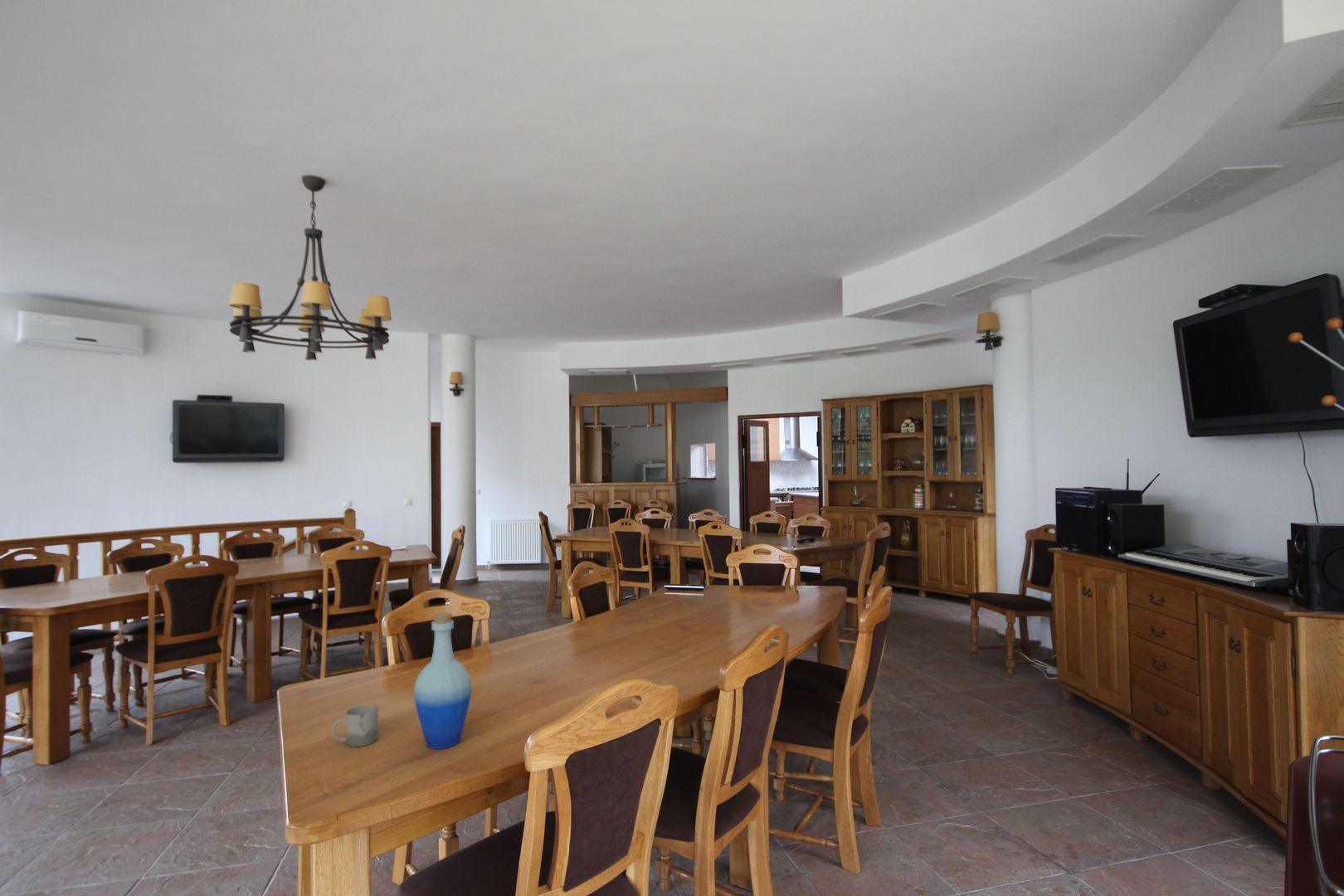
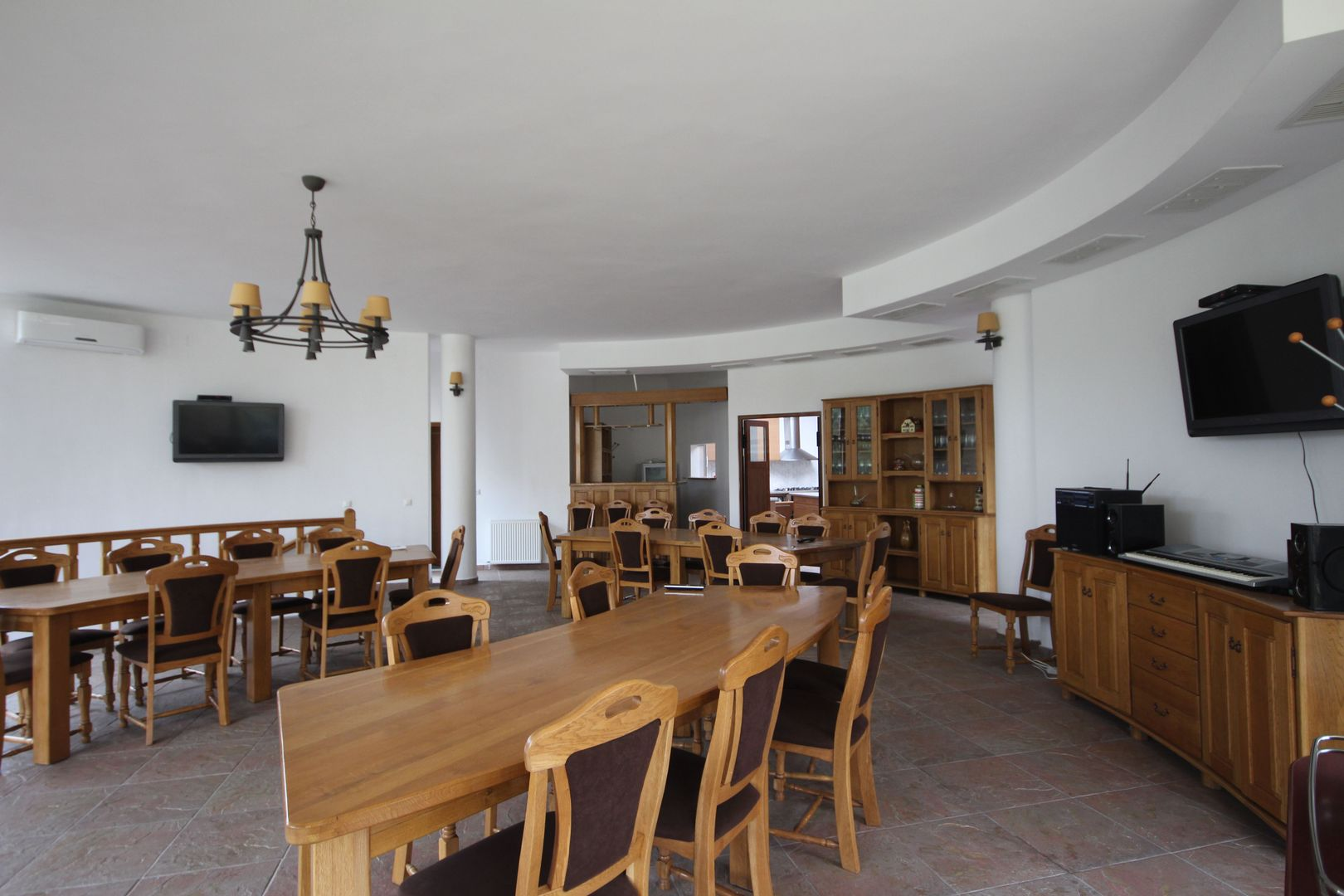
- bottle (442, 678)
- cup (355, 726)
